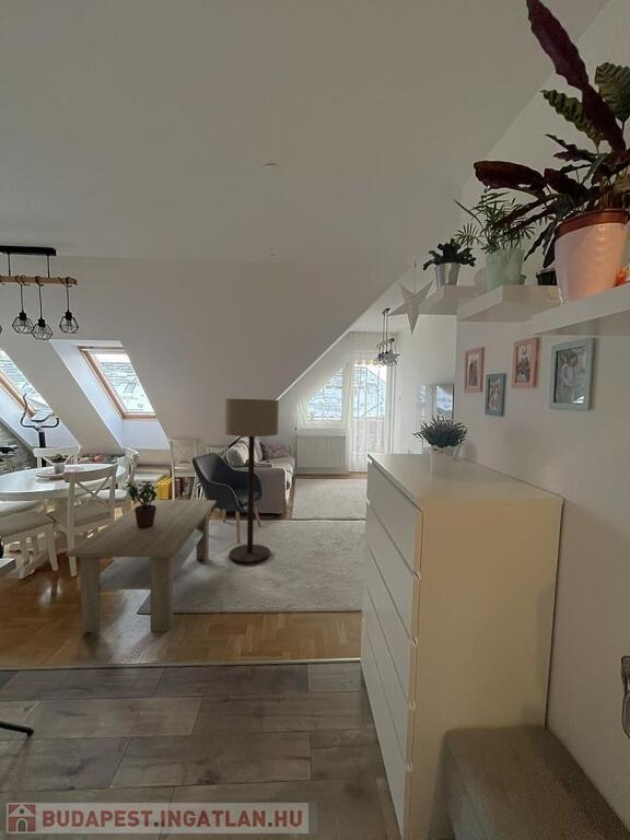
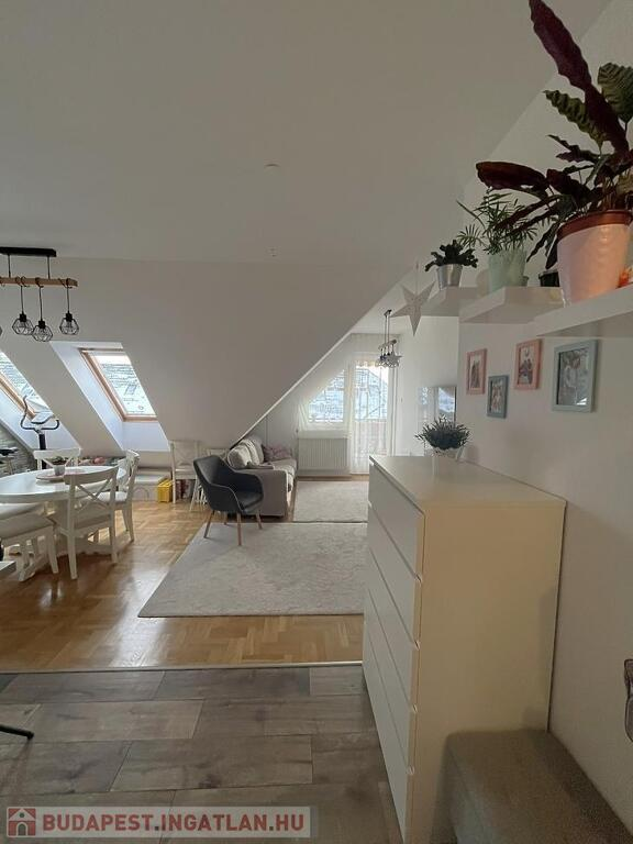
- floor lamp (250, 478)
- coffee table (156, 555)
- potted plant (144, 502)
